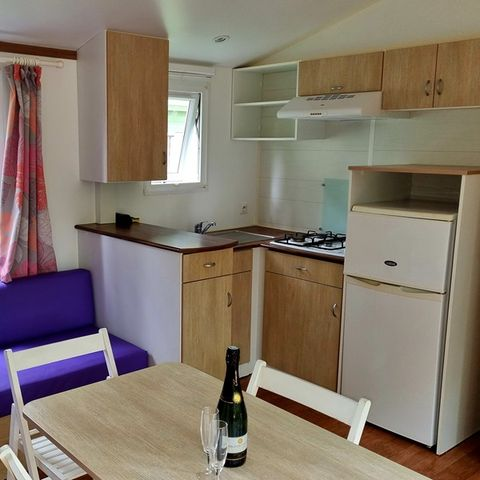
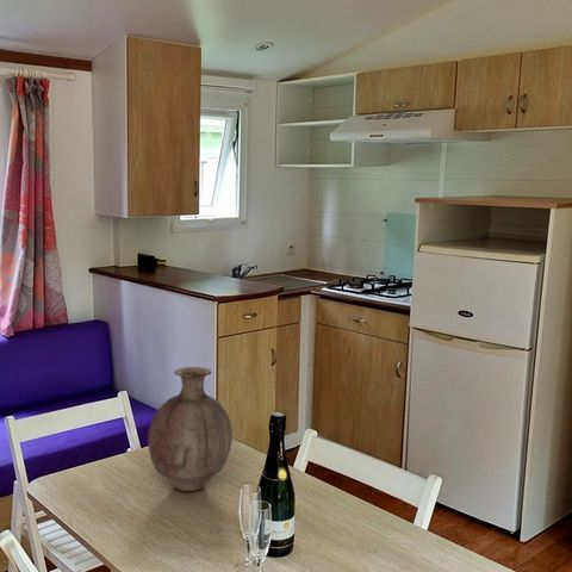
+ vase (189, 428)
